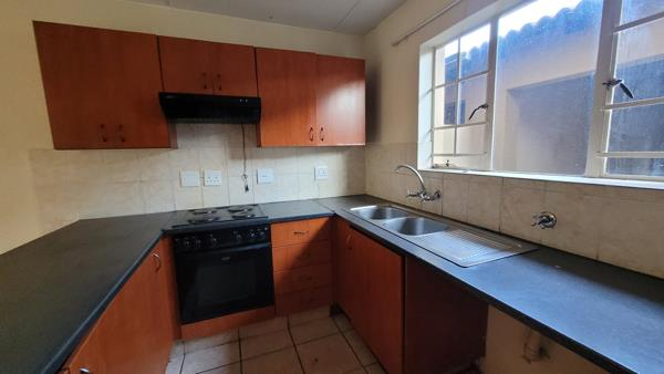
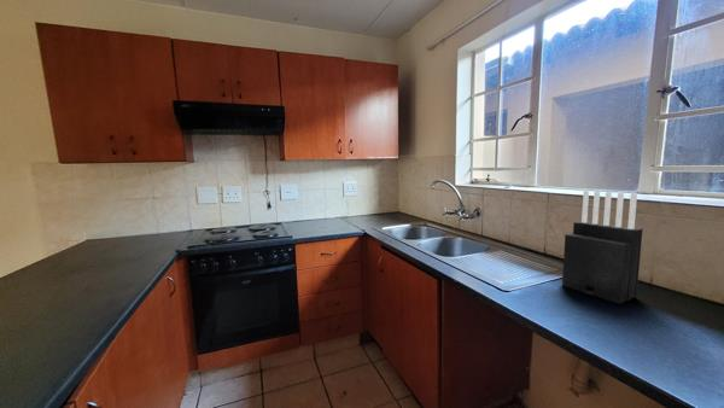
+ knife block (599, 243)
